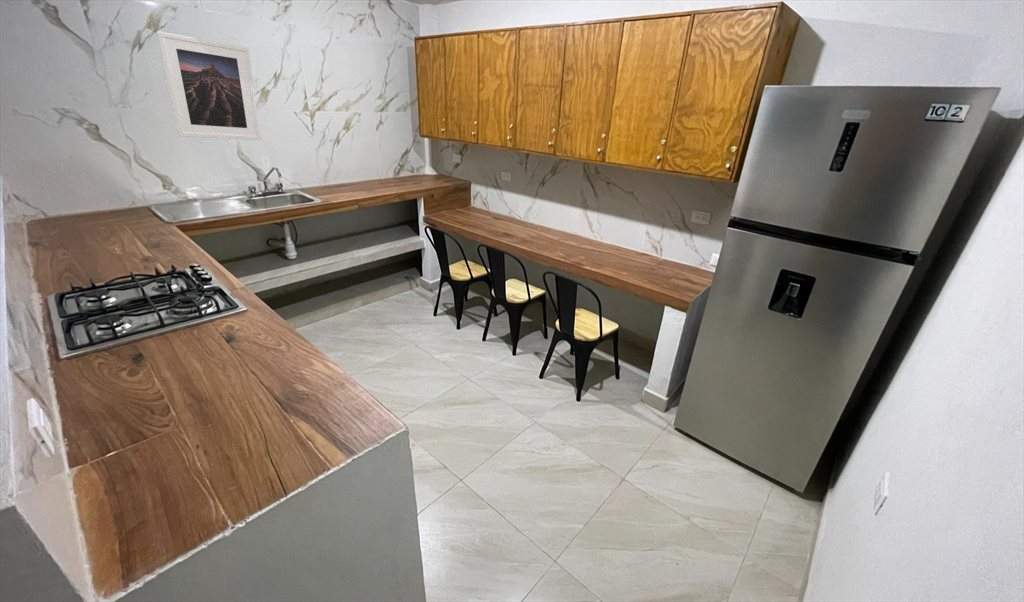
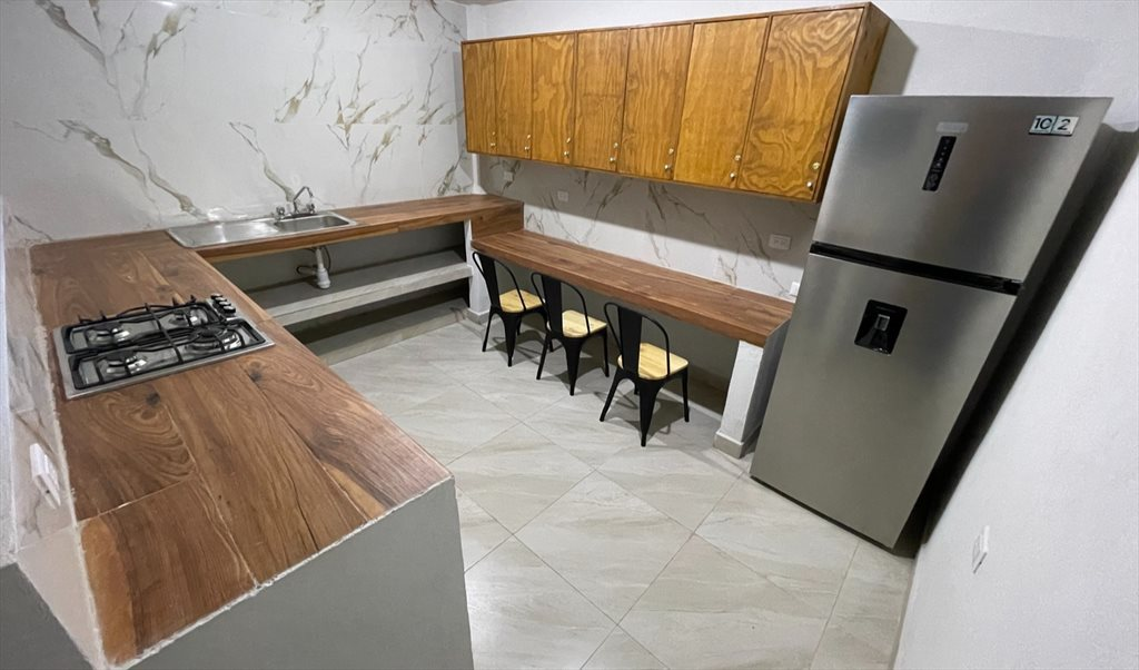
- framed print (213, 91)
